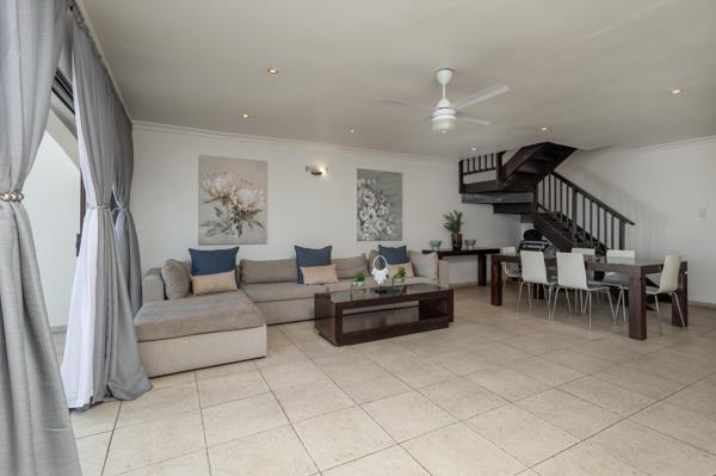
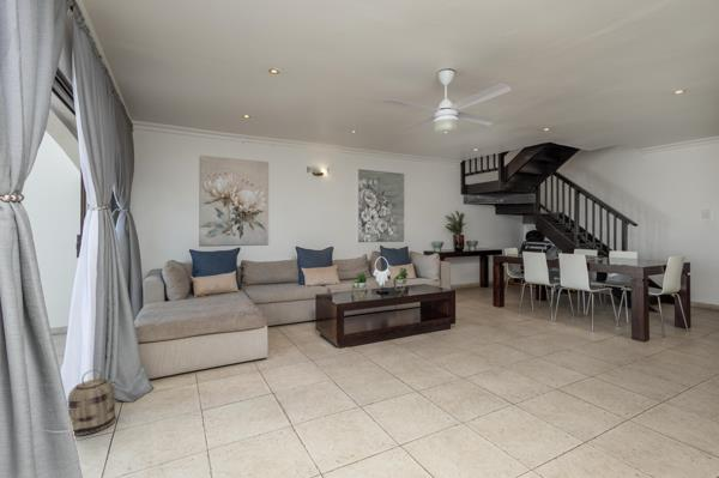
+ basket (91, 397)
